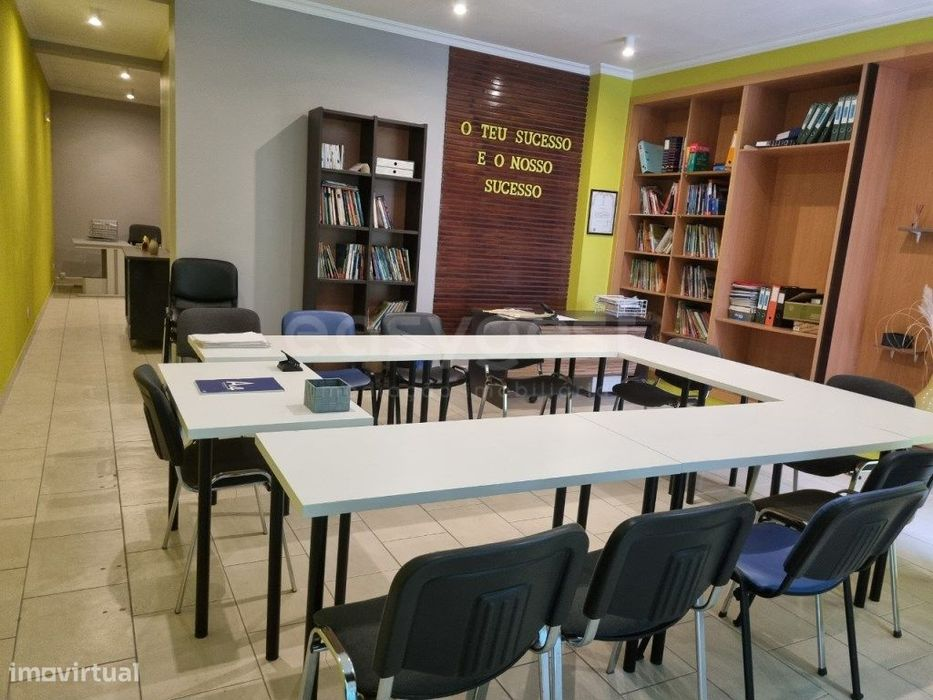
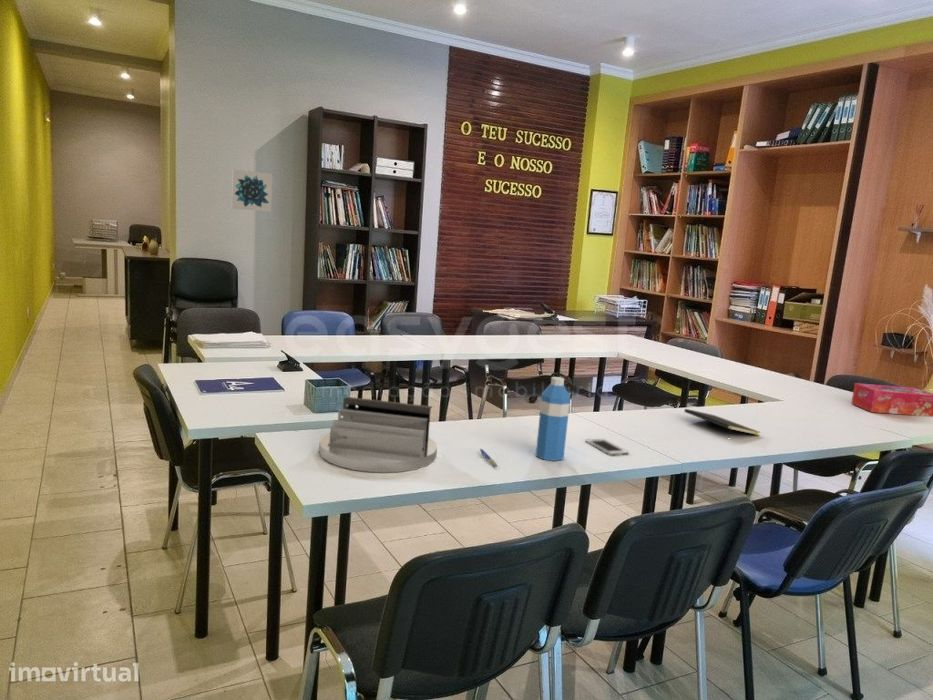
+ wall art (252, 191)
+ pen (488, 457)
+ tissue box (893, 399)
+ desk organizer (379, 429)
+ water bottle (553, 417)
+ notepad (721, 421)
+ cell phone (606, 447)
